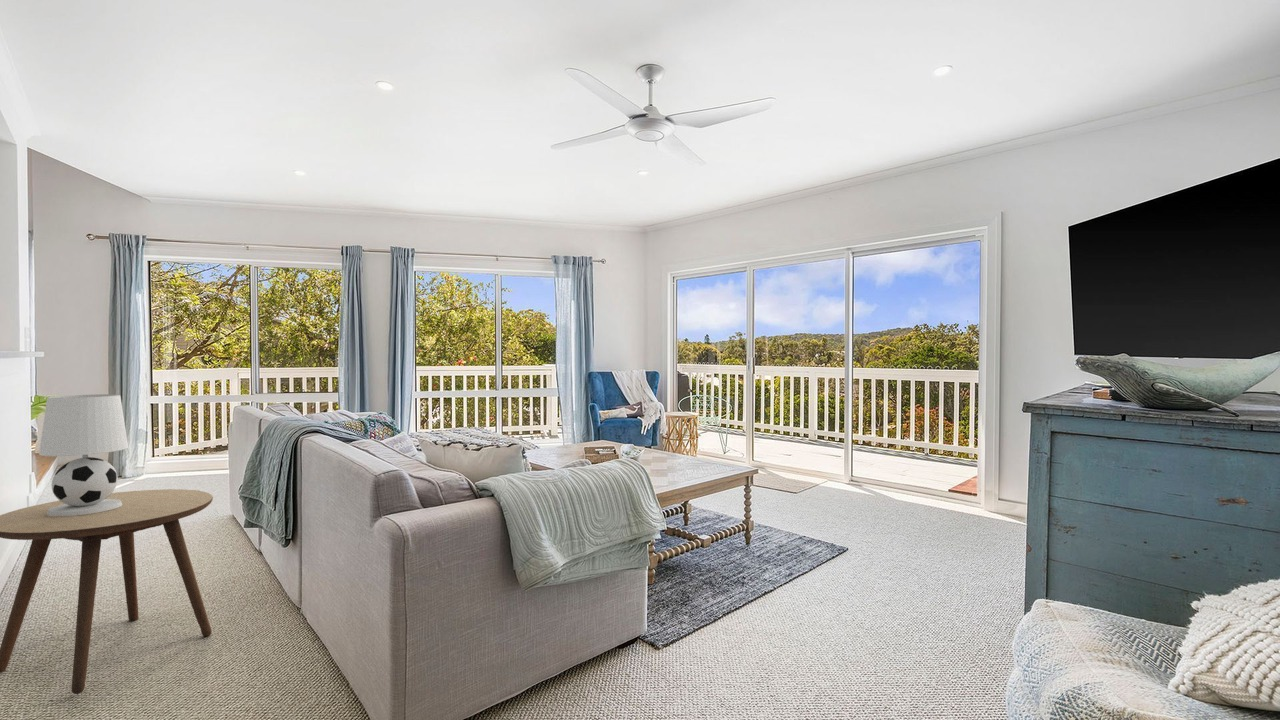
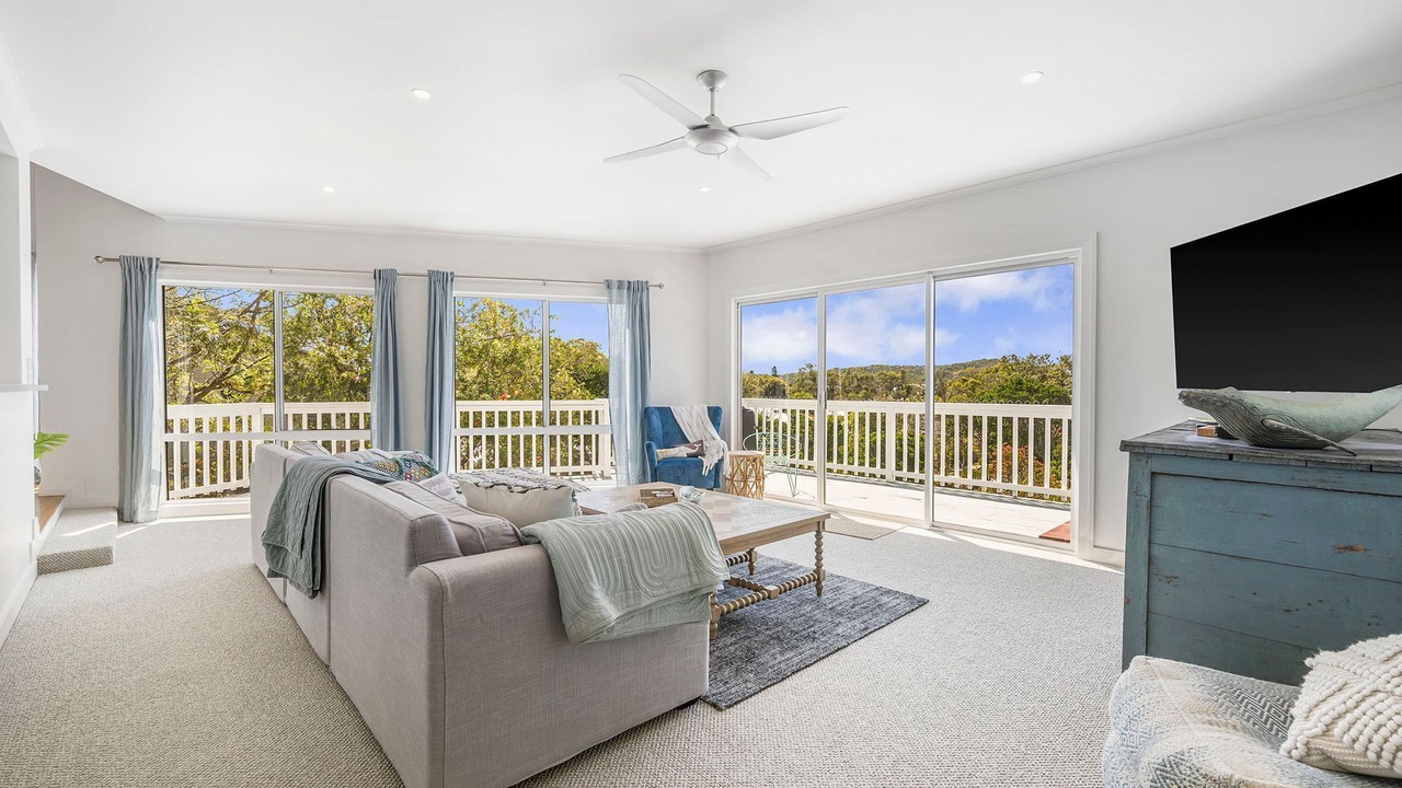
- side table (96, 579)
- table lamp (85, 452)
